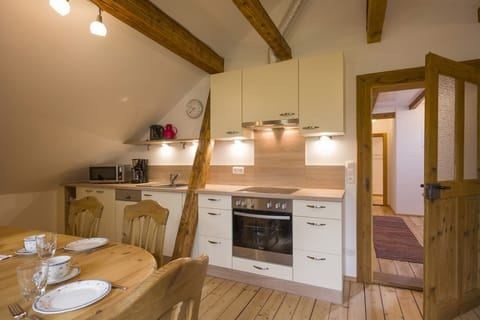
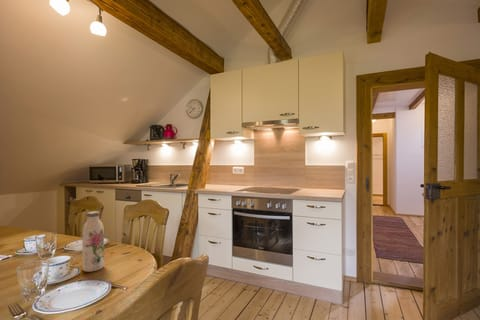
+ water bottle (93, 239)
